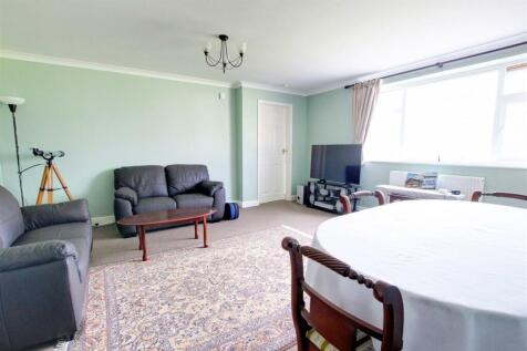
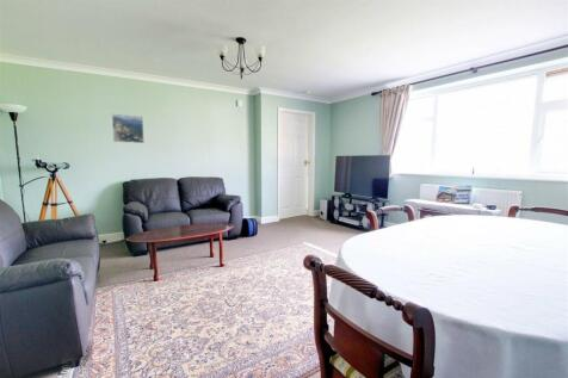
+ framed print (128, 129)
